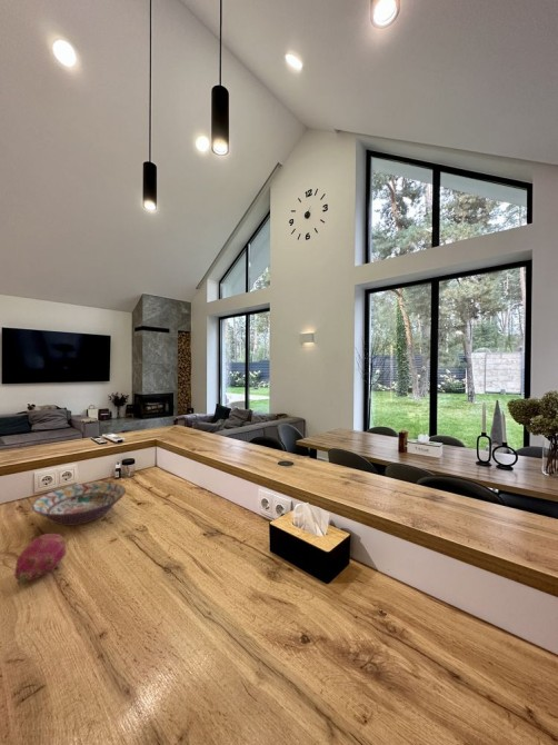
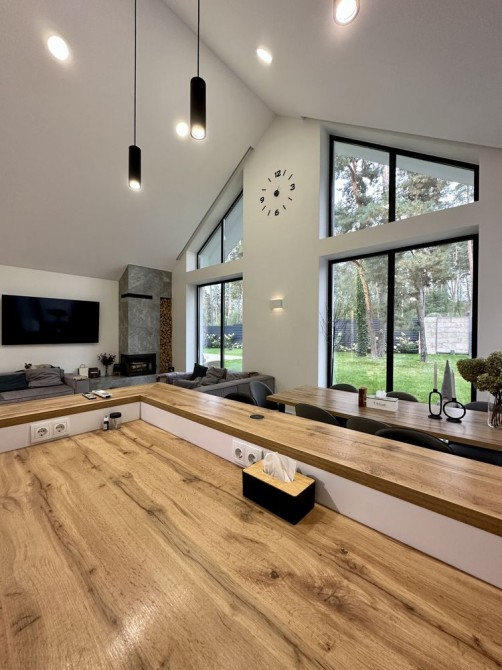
- fruit (40, 554)
- decorative bowl (81, 506)
